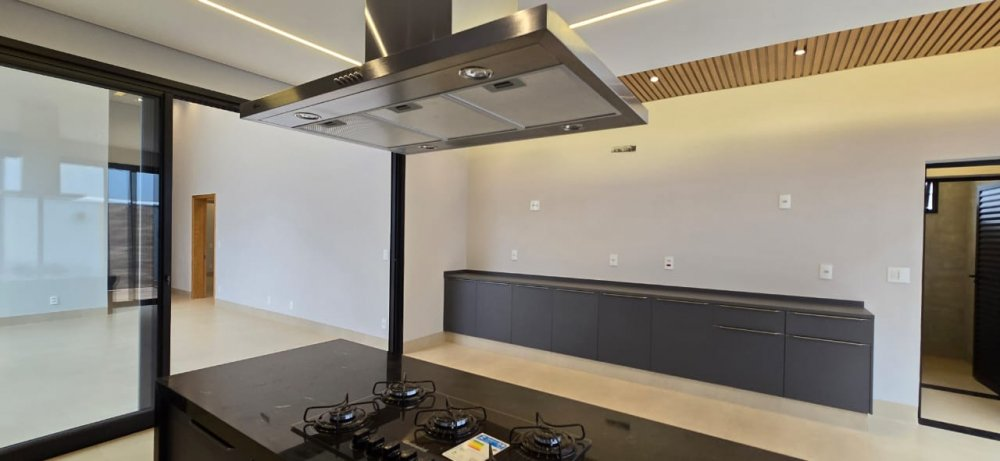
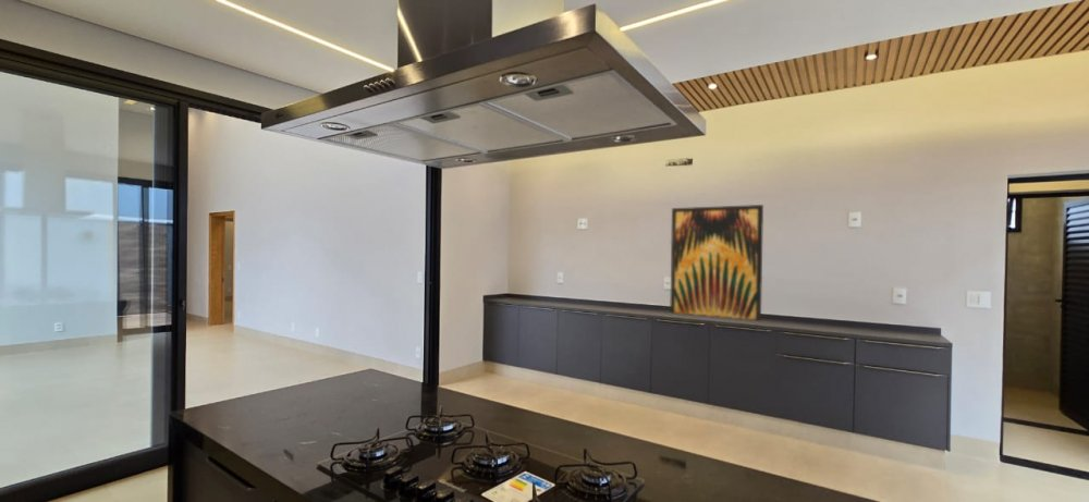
+ wall art (713, 264)
